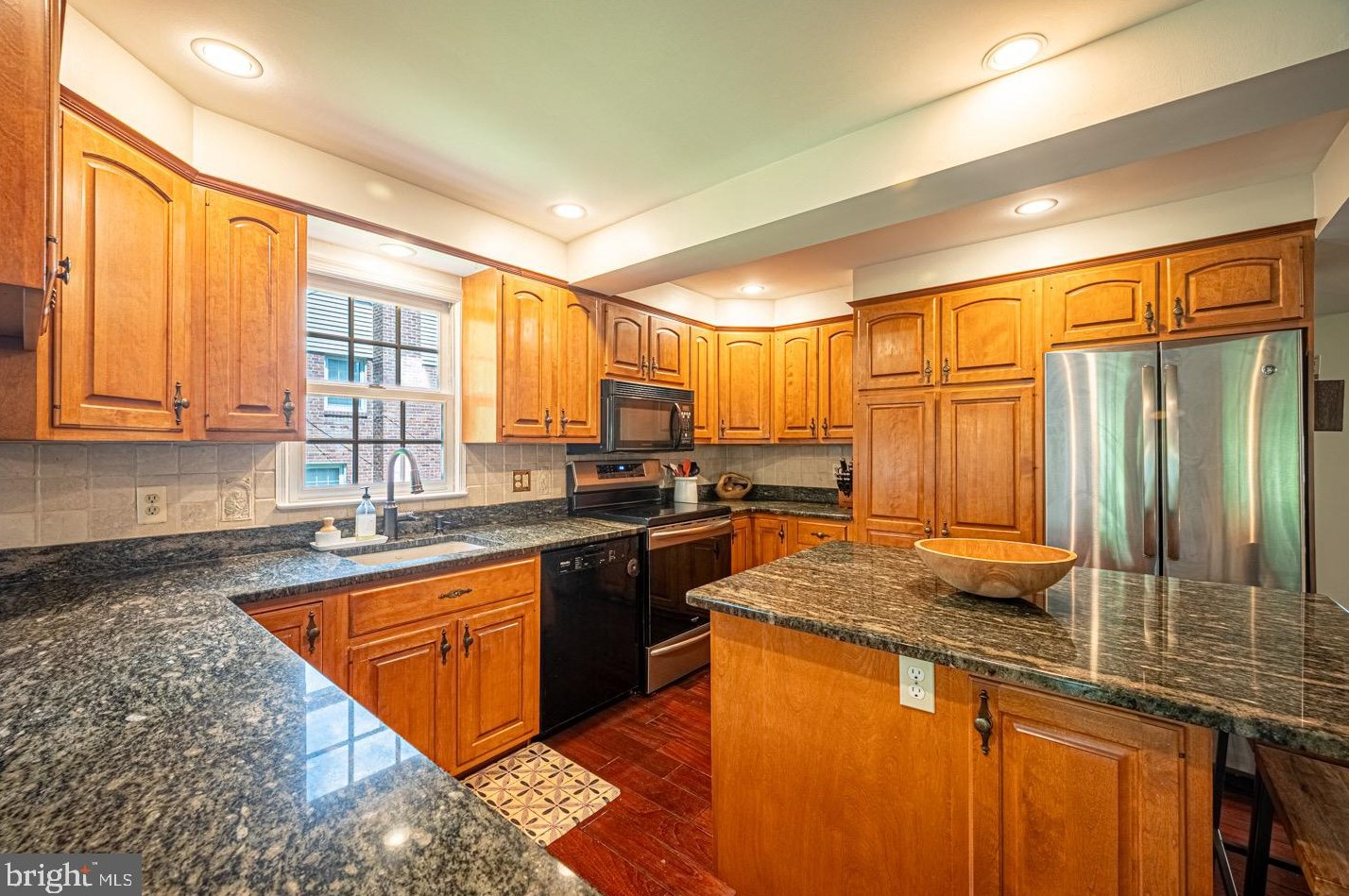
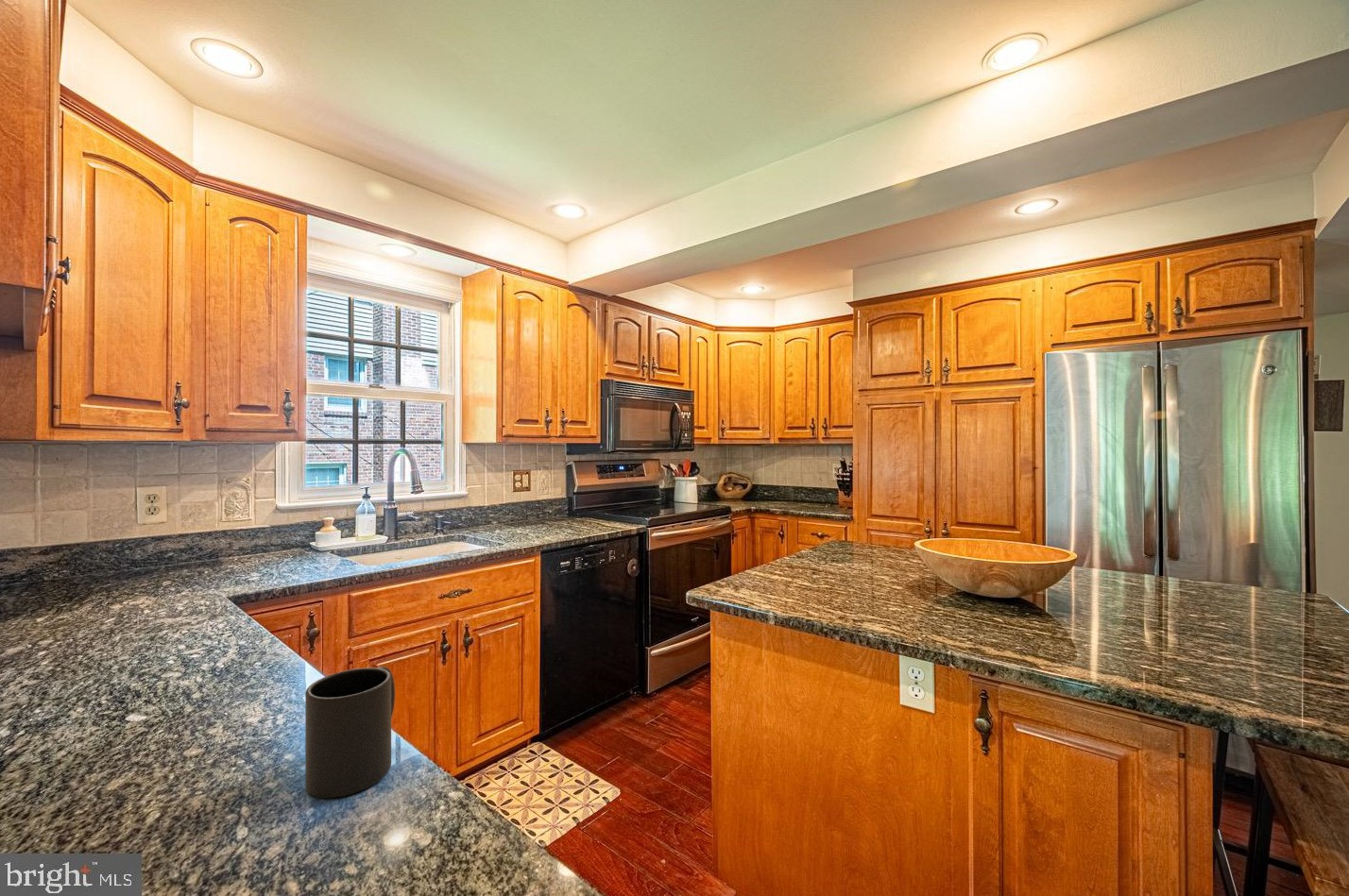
+ mug (358, 721)
